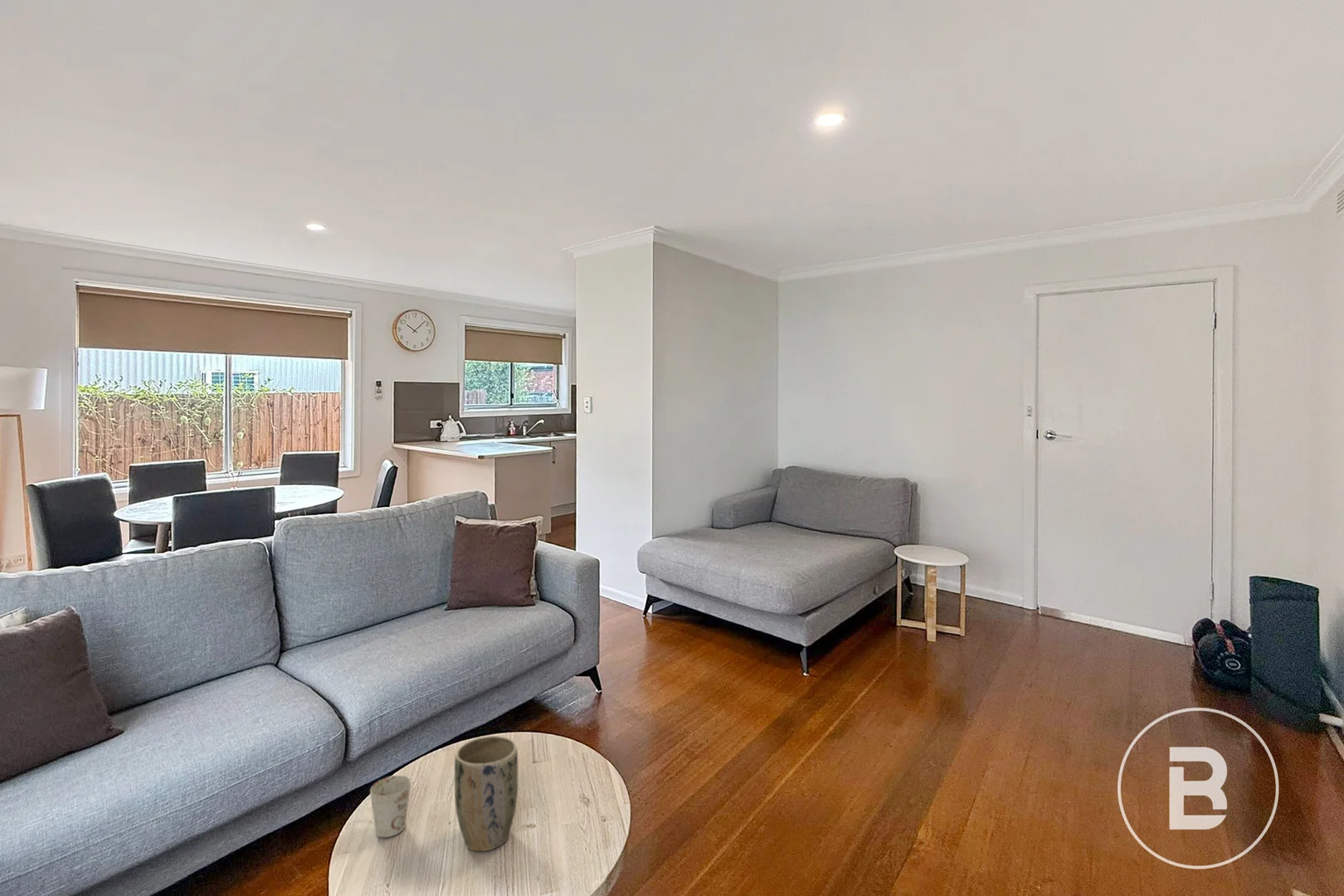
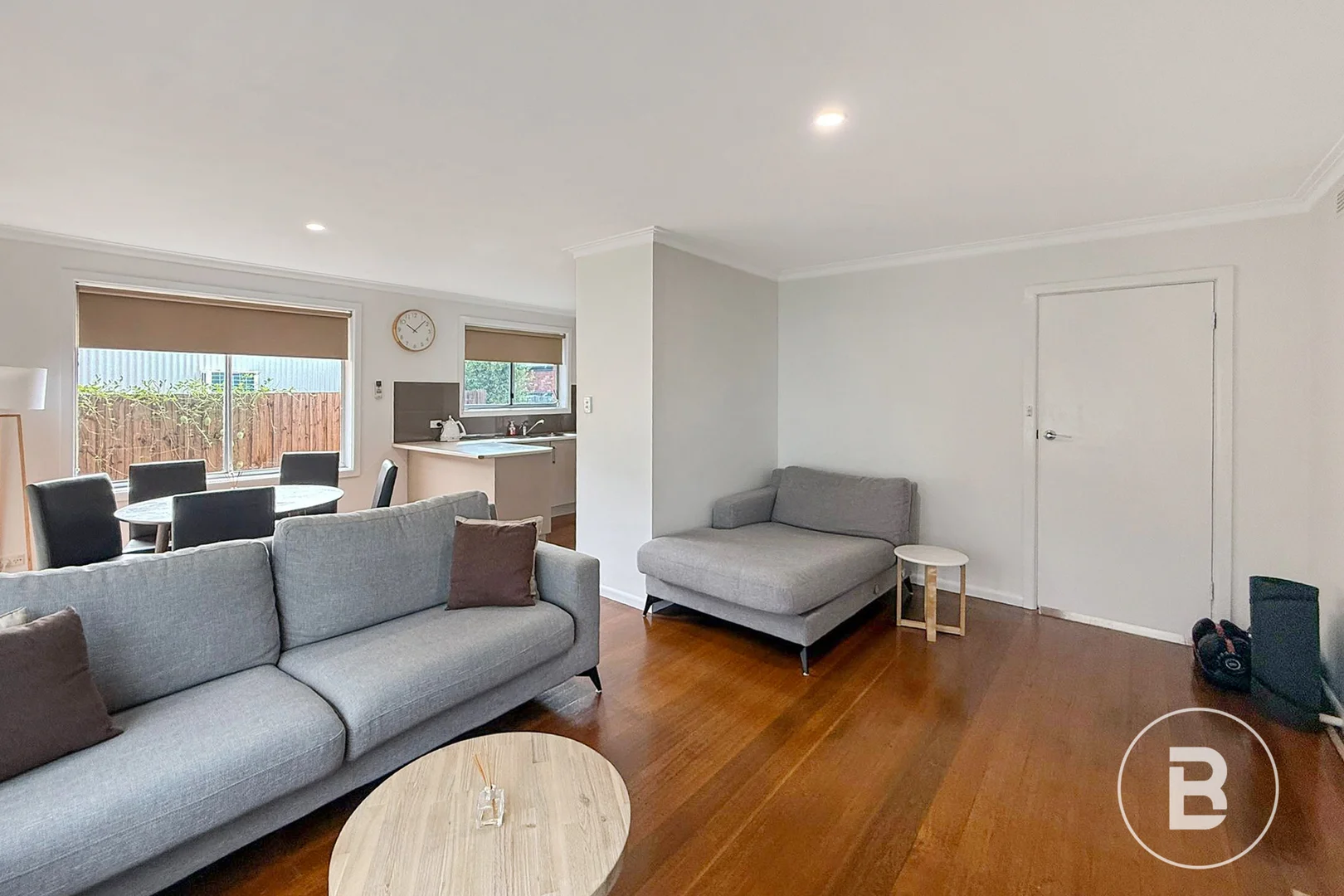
- mug (385, 804)
- plant pot (486, 793)
